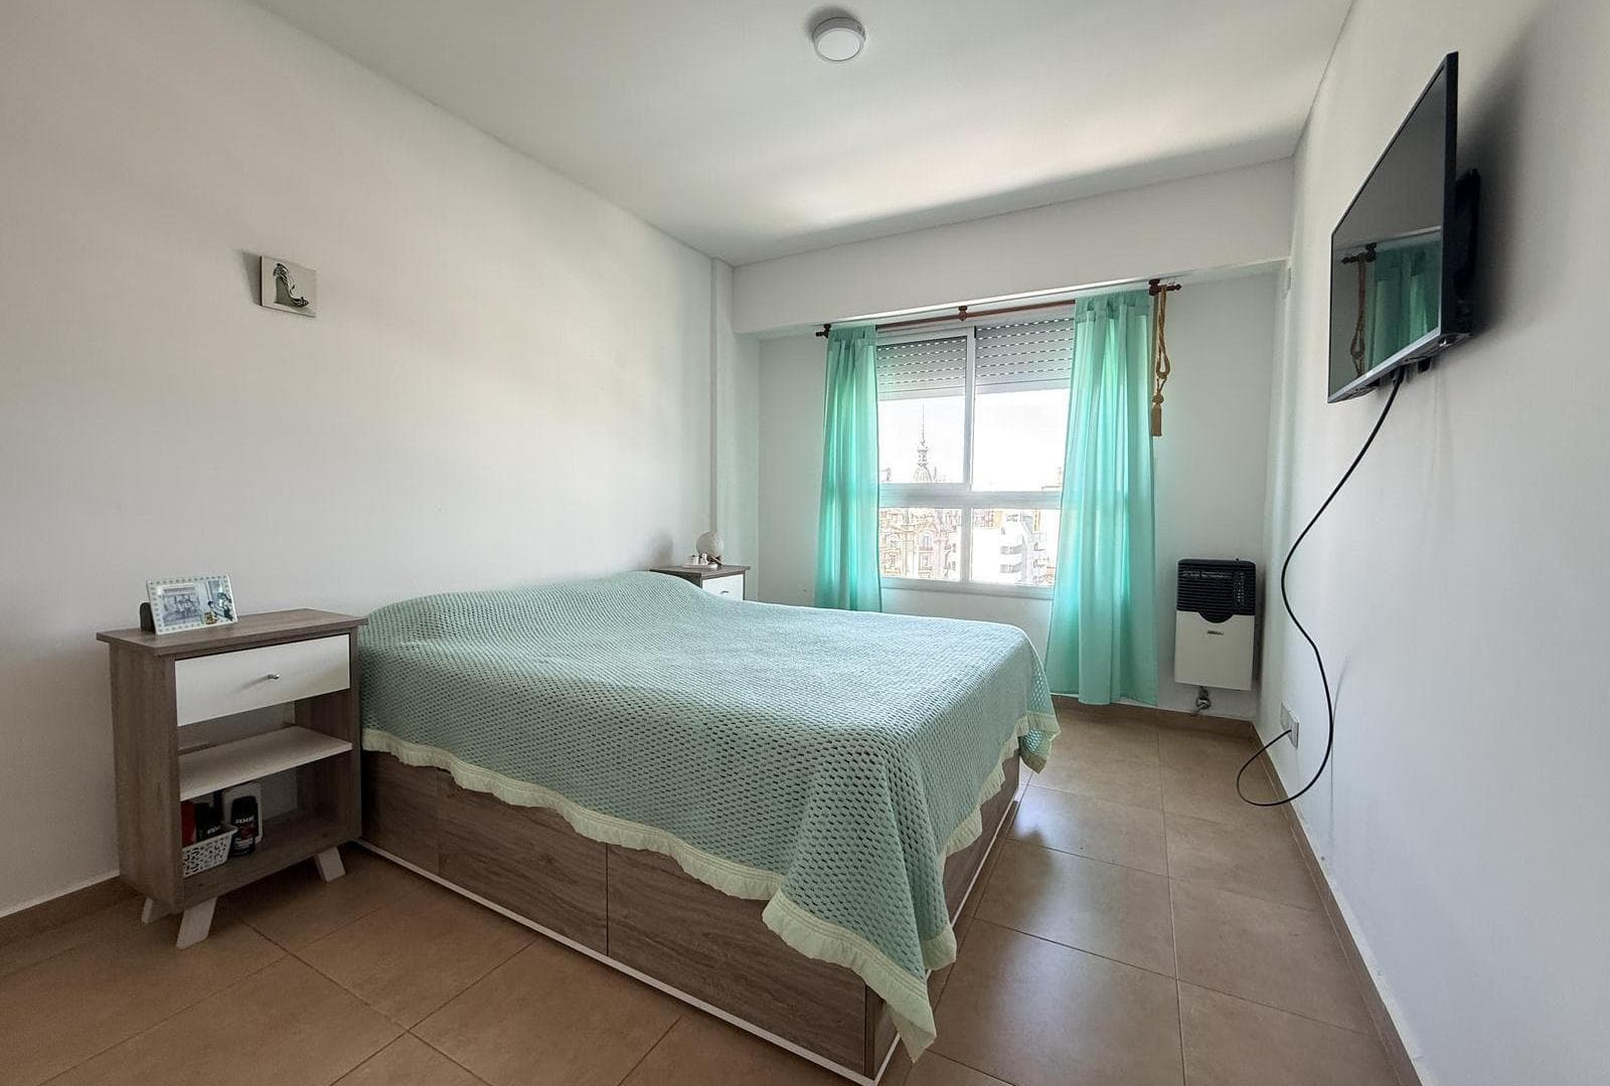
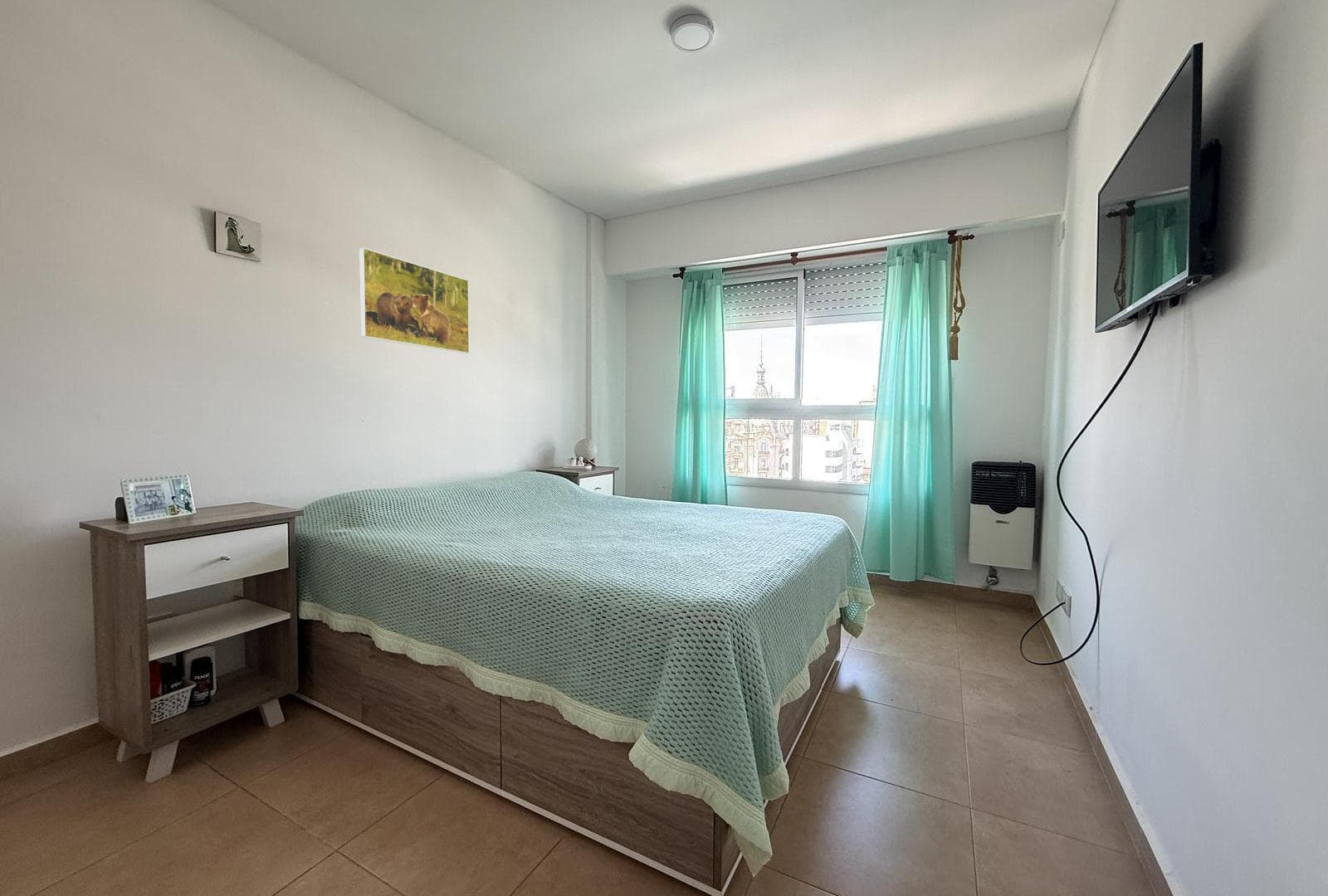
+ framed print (419, 305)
